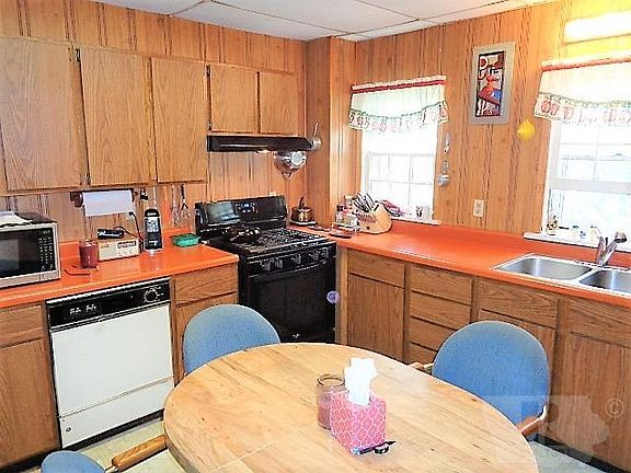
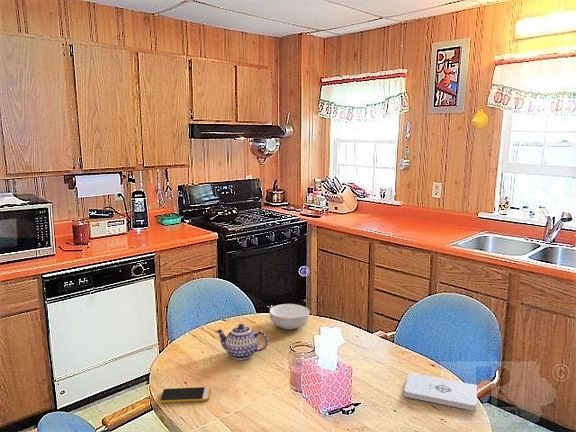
+ teapot (241, 339)
+ smartphone (185, 394)
+ cereal bowl (289, 318)
+ notepad (440, 390)
